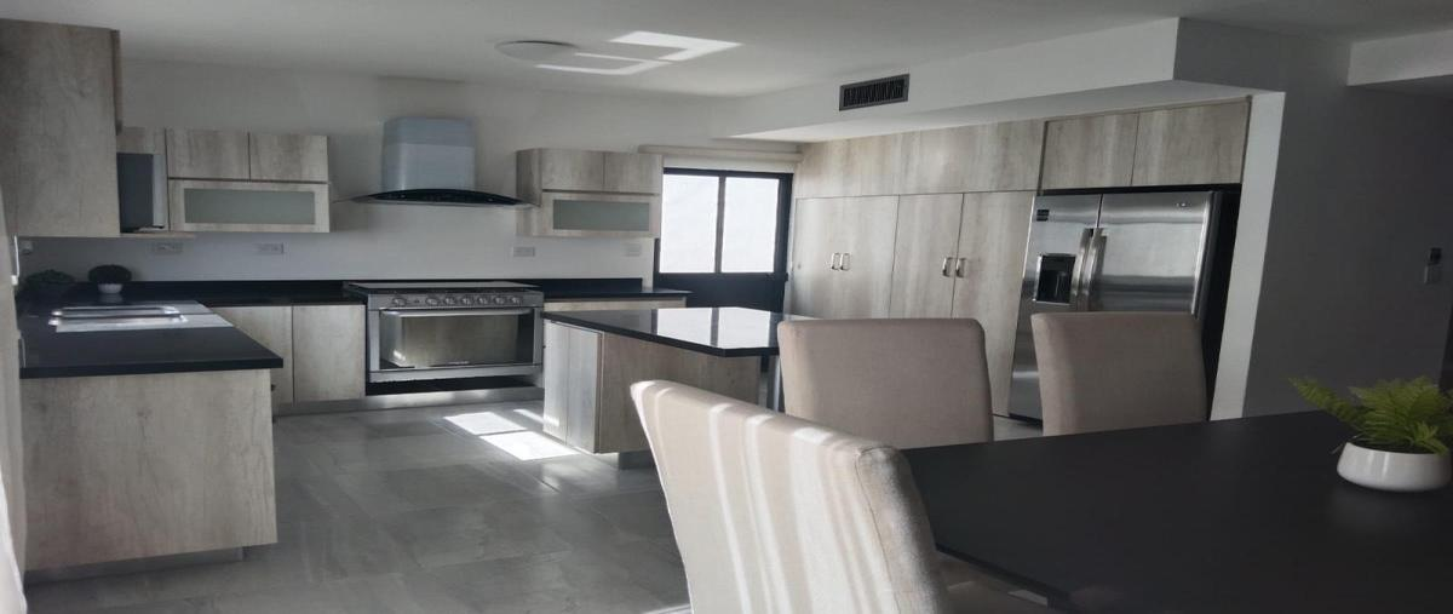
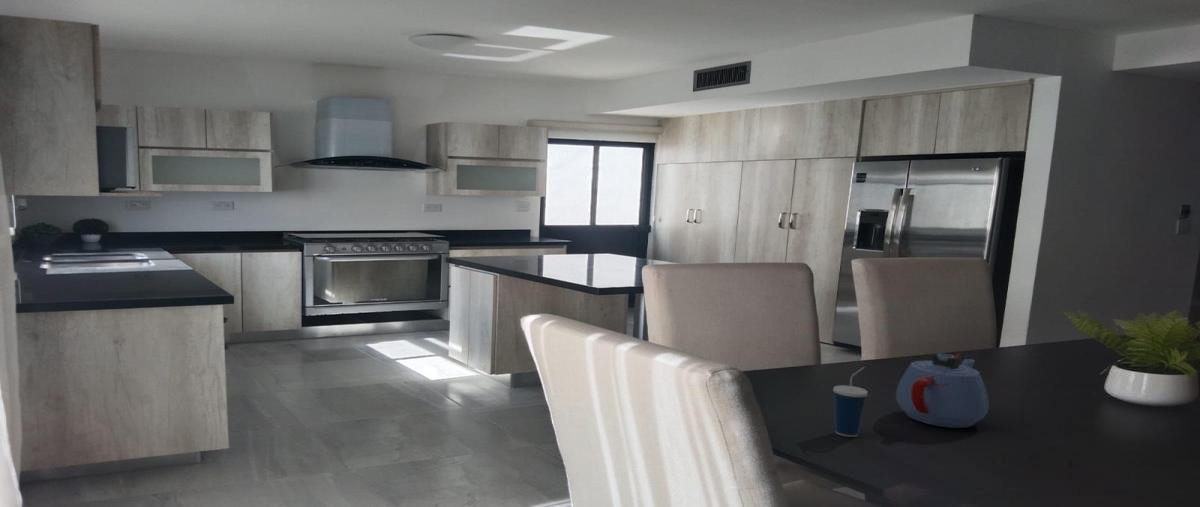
+ cup (849, 399)
+ teapot (944, 386)
